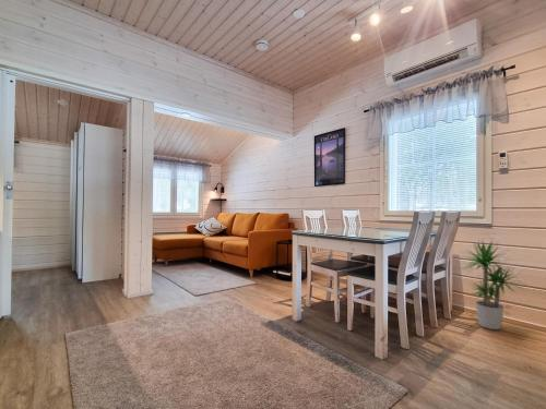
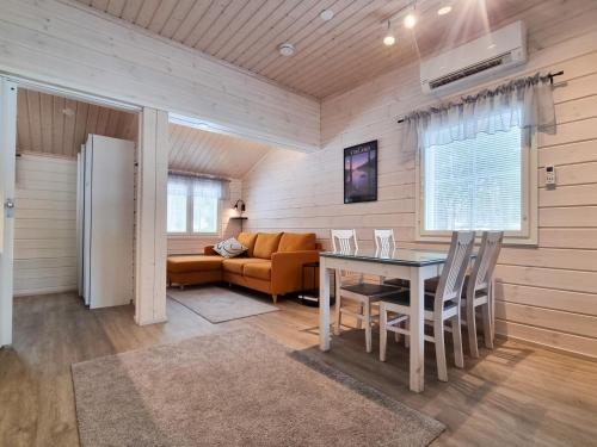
- potted plant (490, 280)
